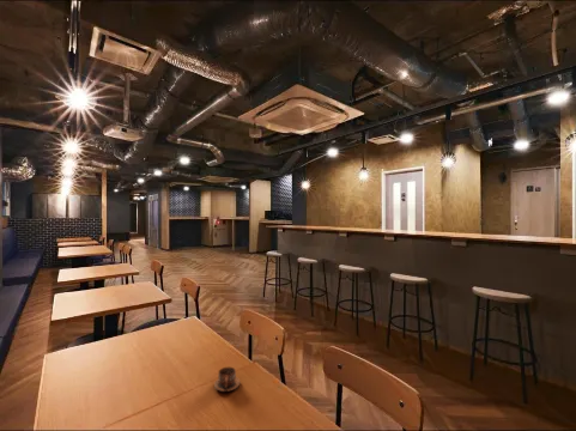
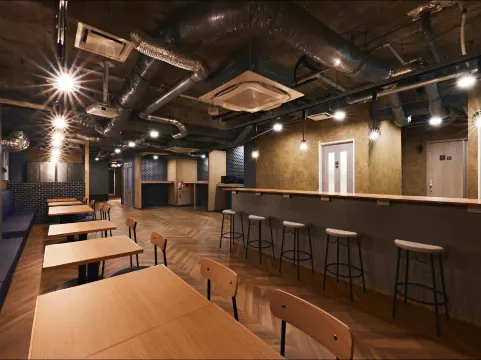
- cup (226, 378)
